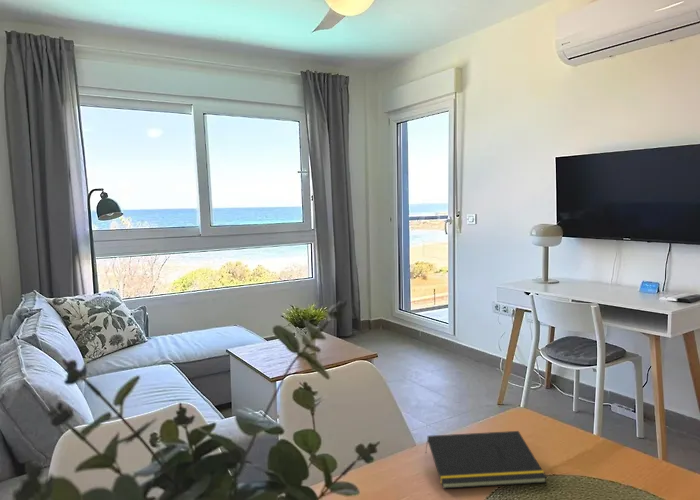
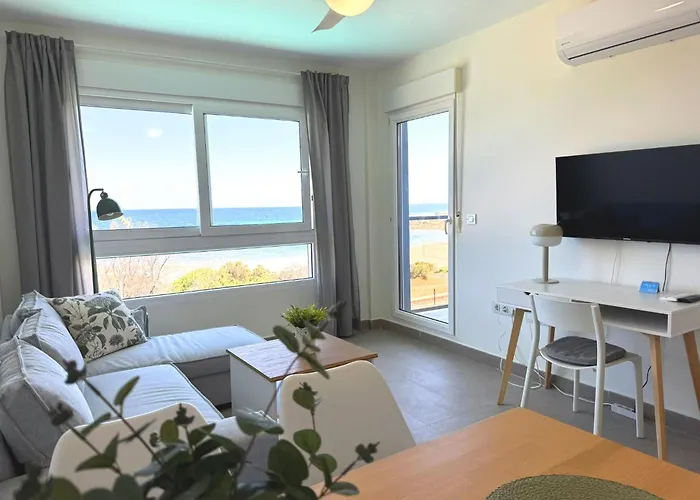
- notepad (483, 457)
